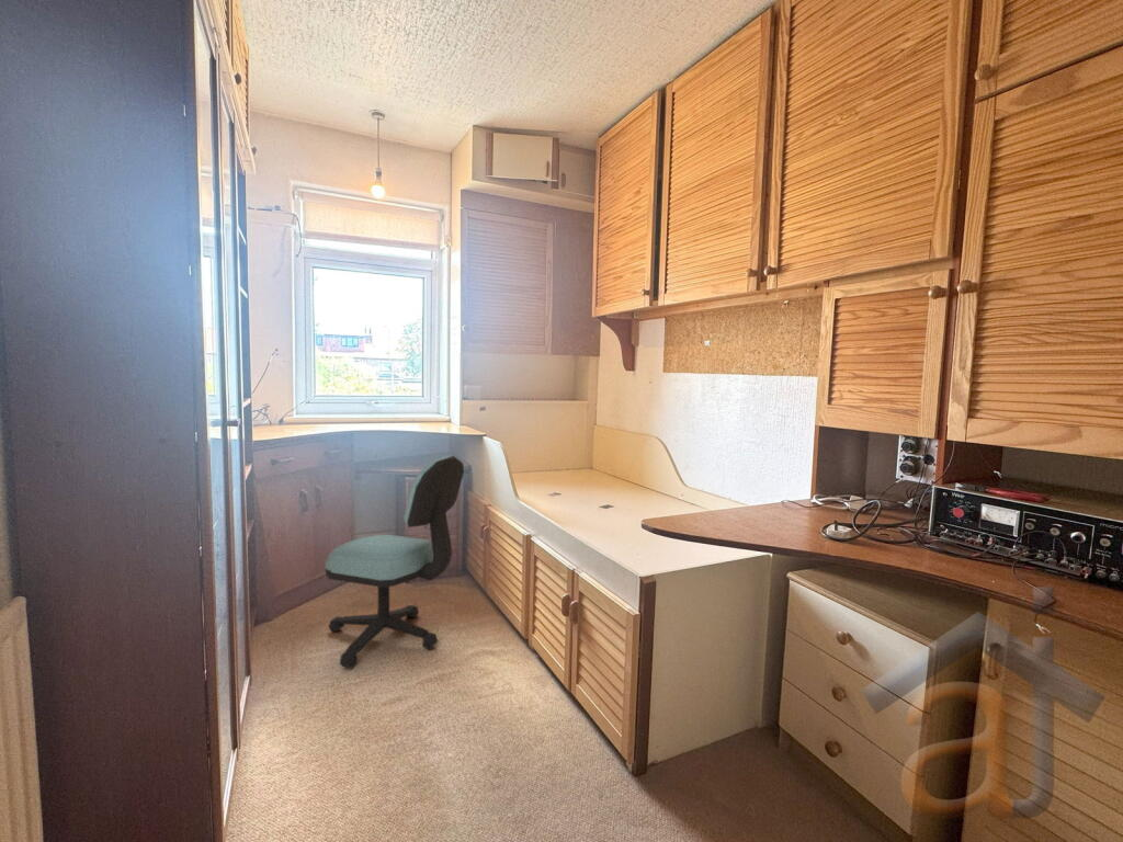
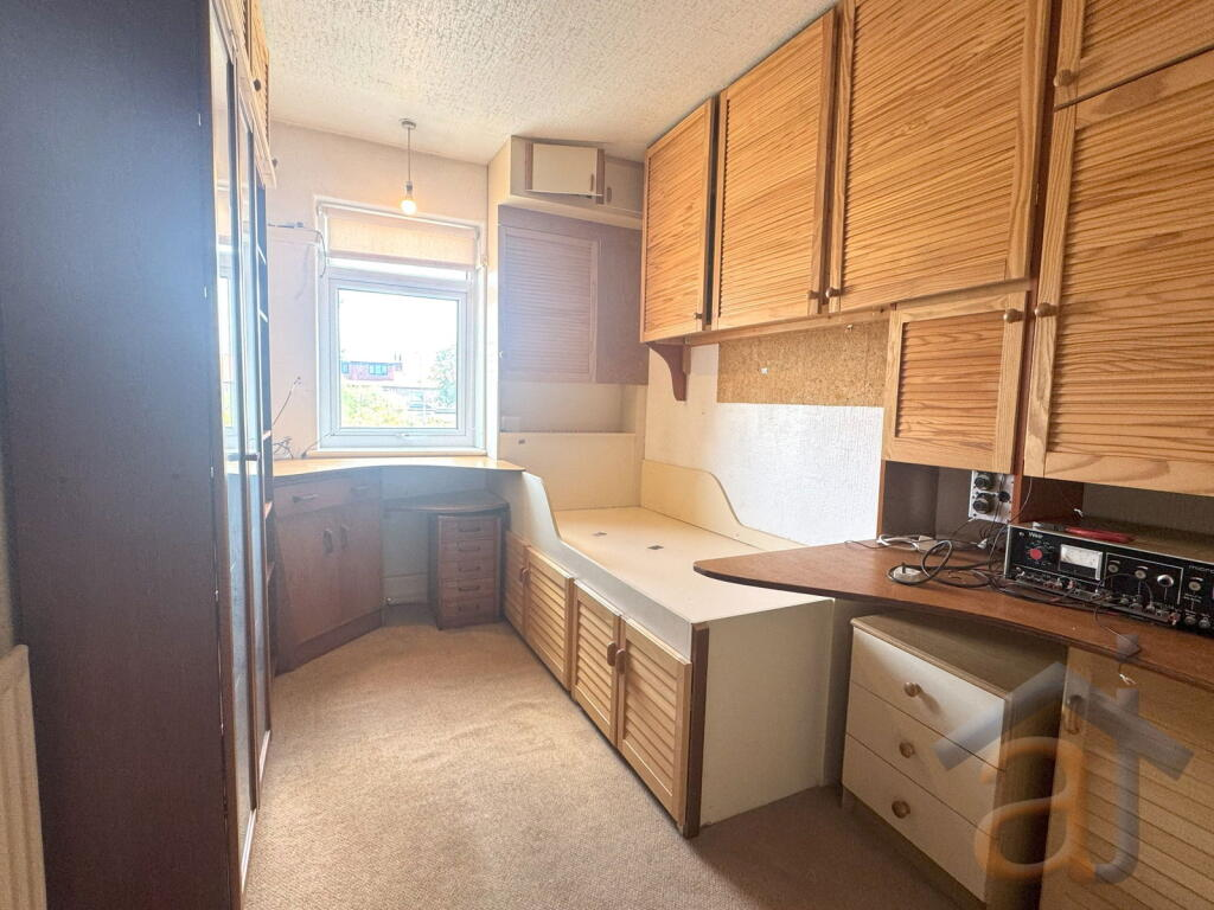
- office chair (387, 548)
